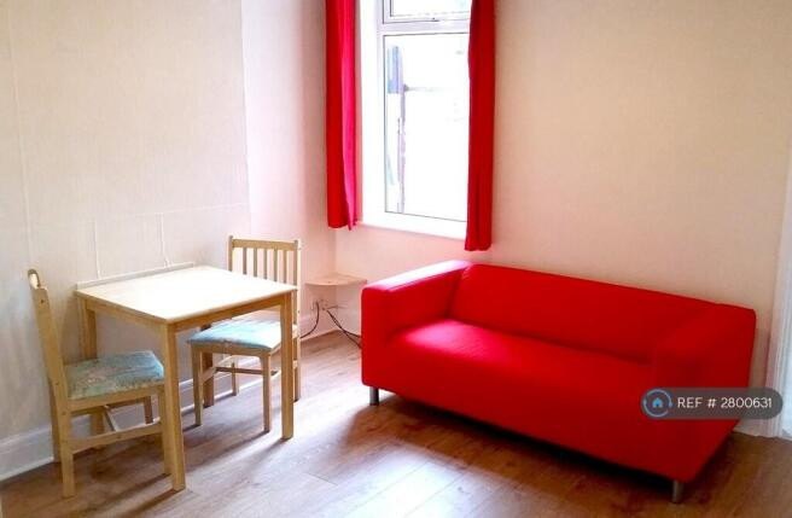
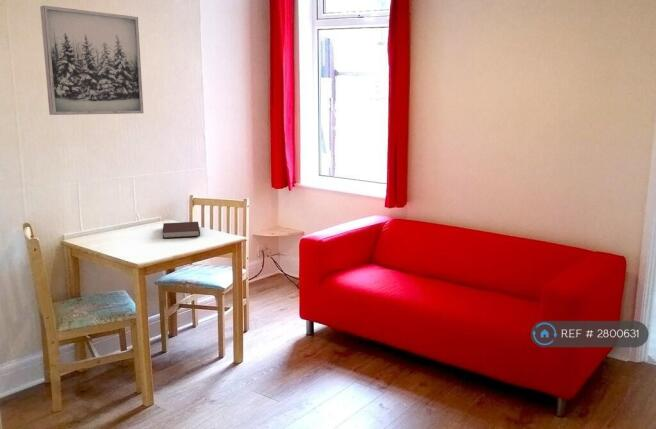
+ wall art (95, 63)
+ notebook (181, 229)
